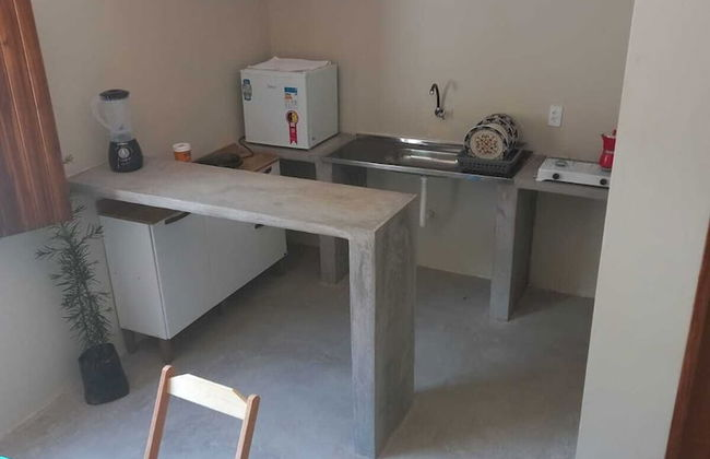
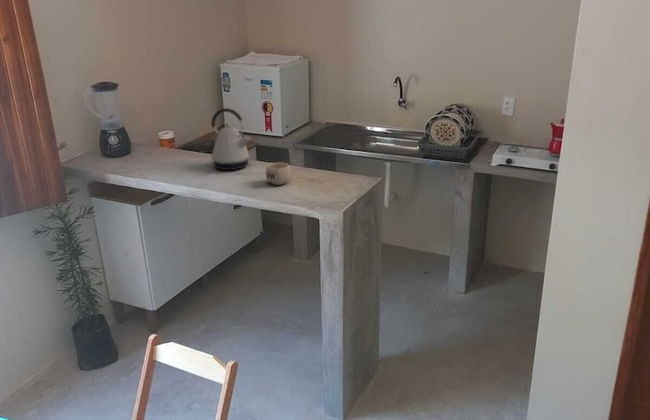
+ mug (280, 173)
+ kettle (230, 137)
